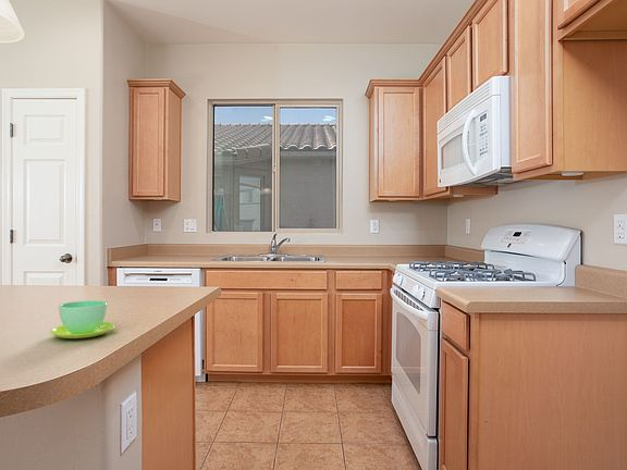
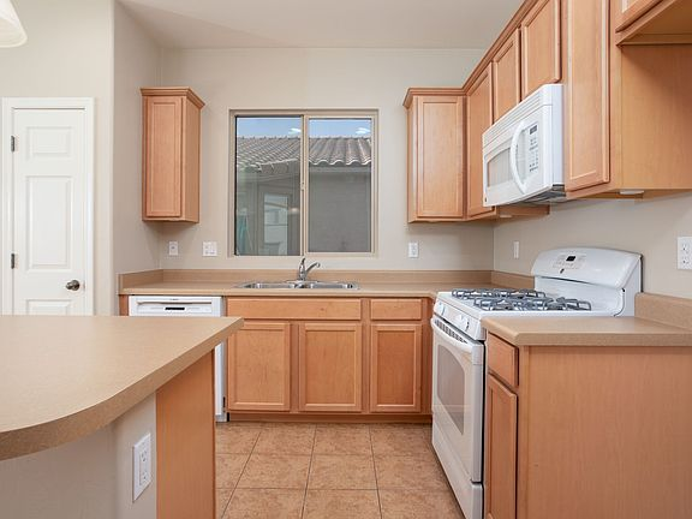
- cup (84, 319)
